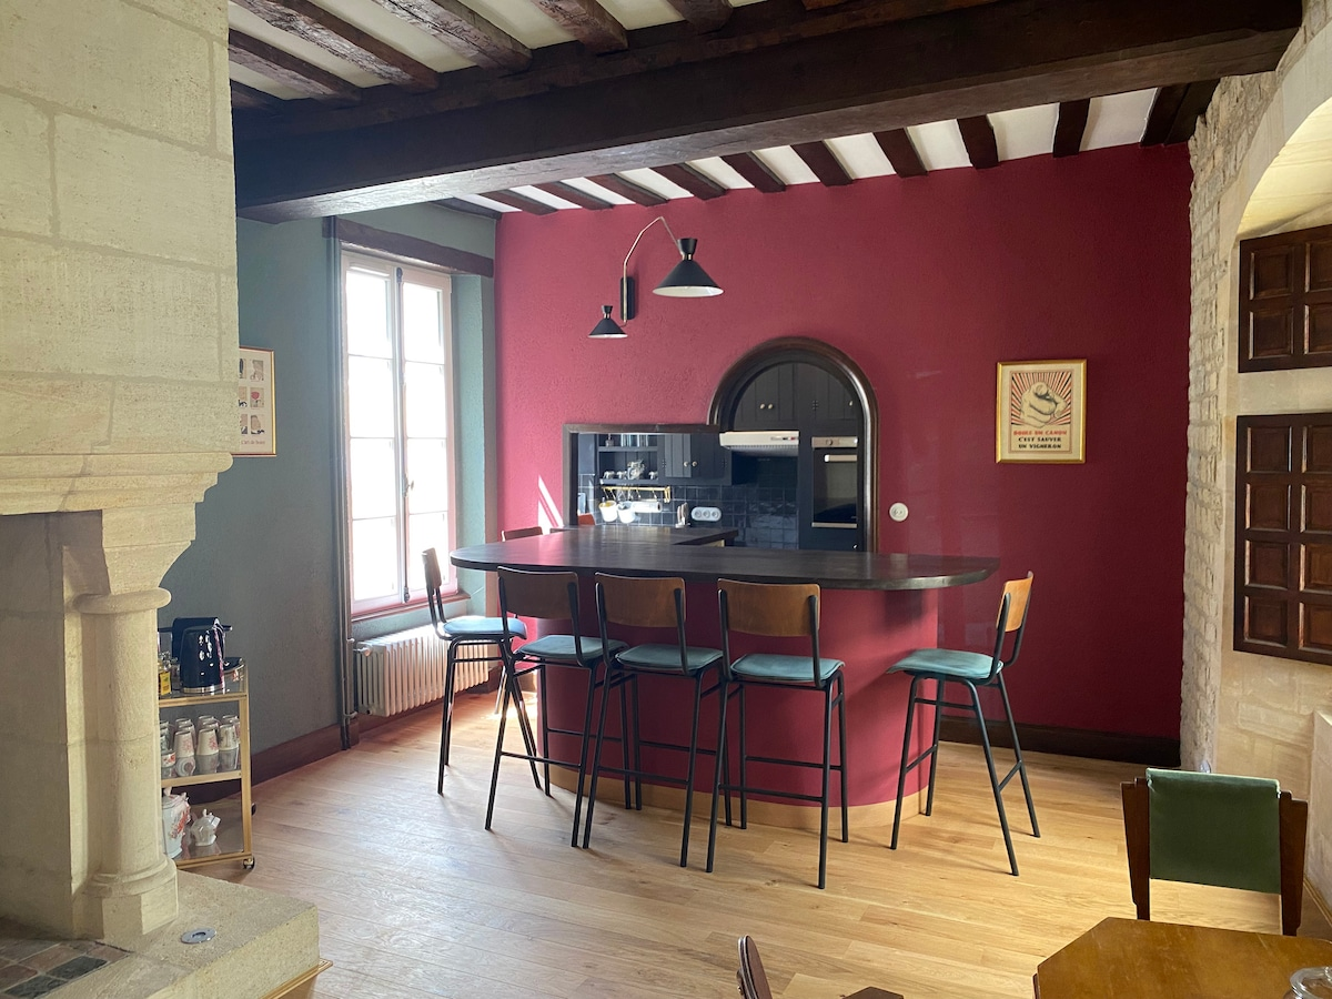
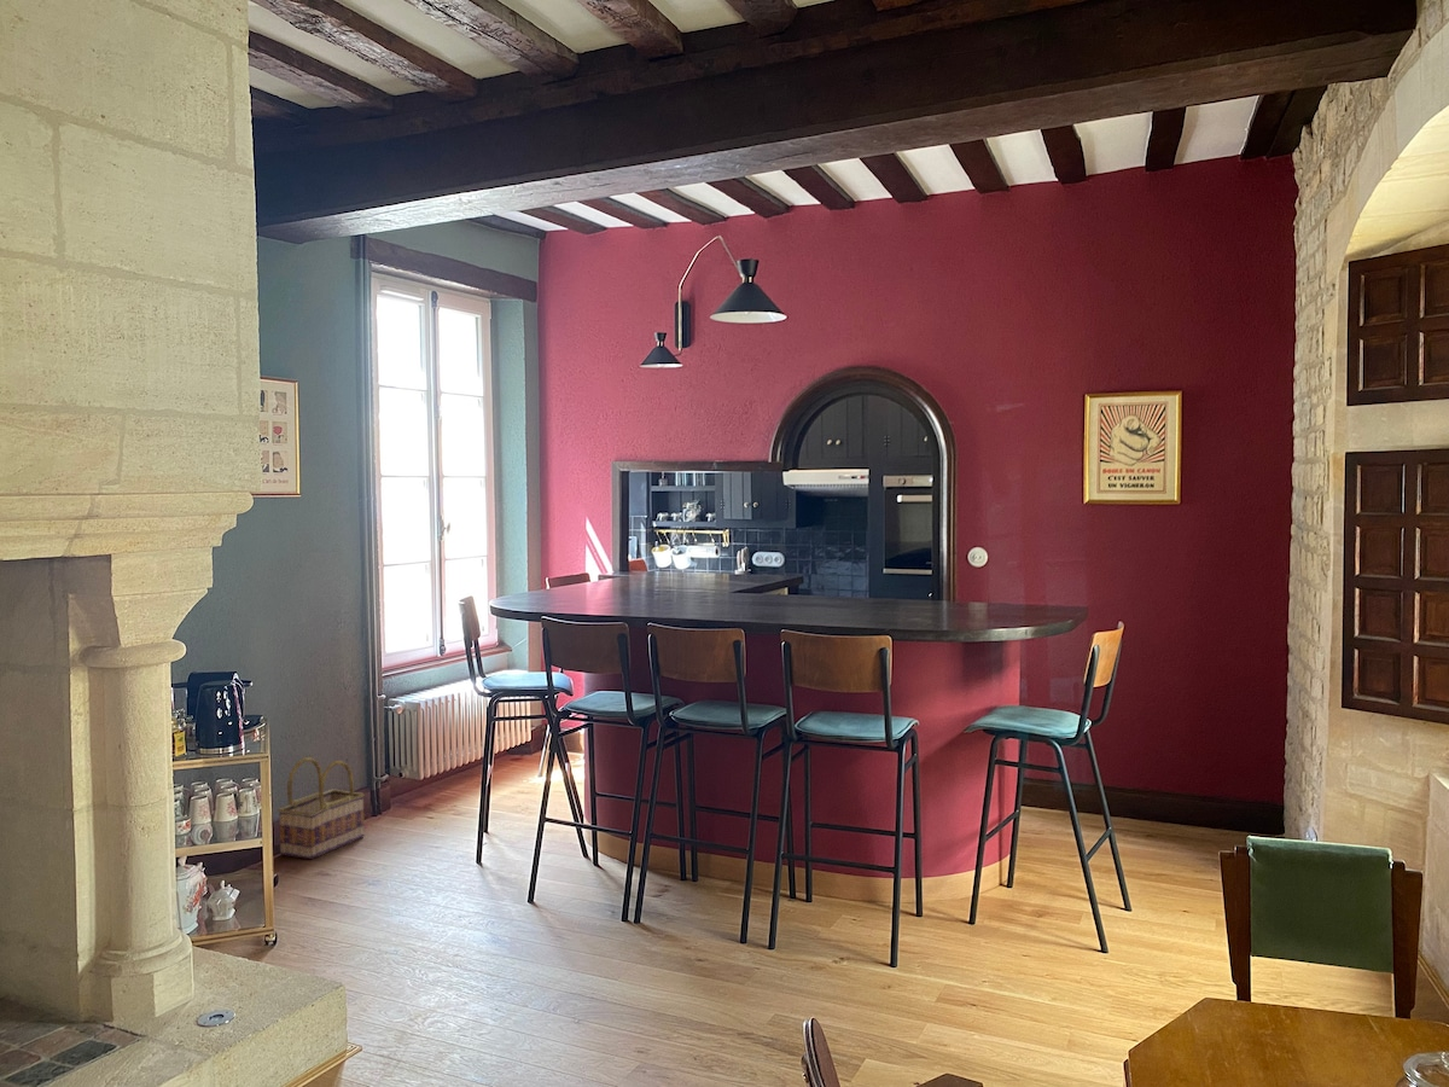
+ basket (321, 802)
